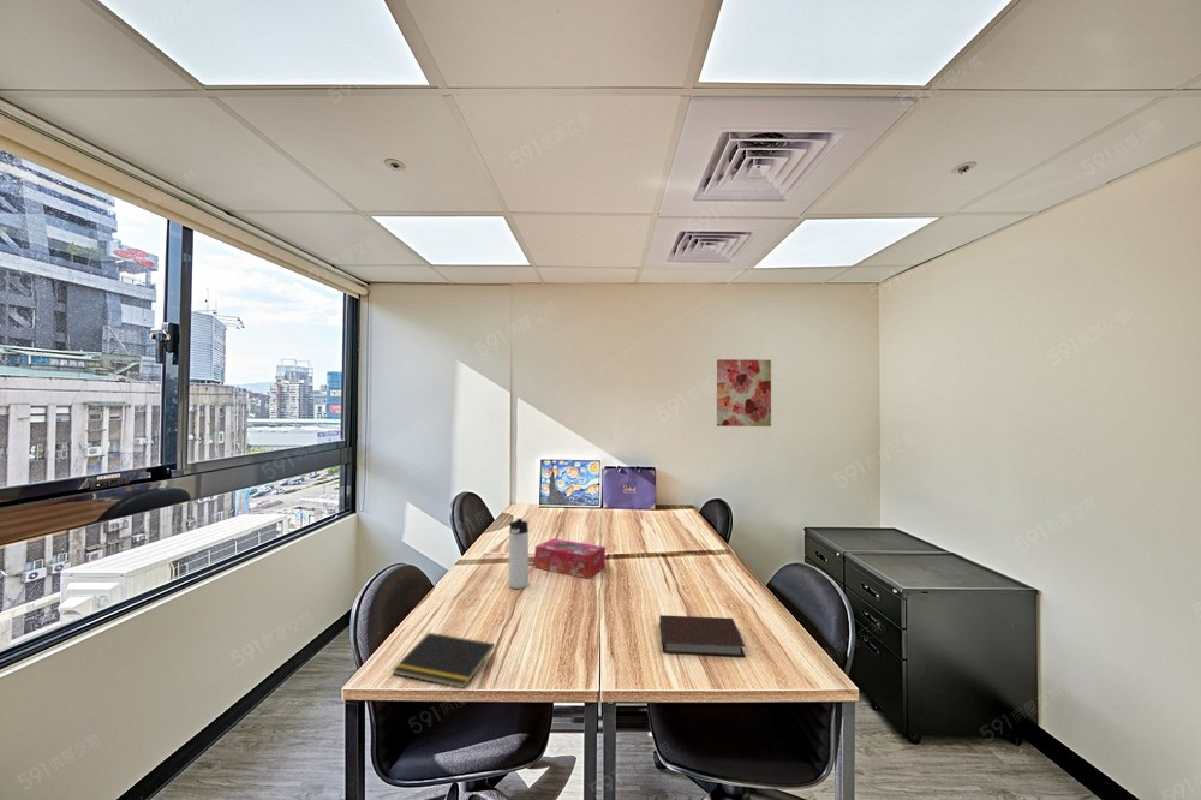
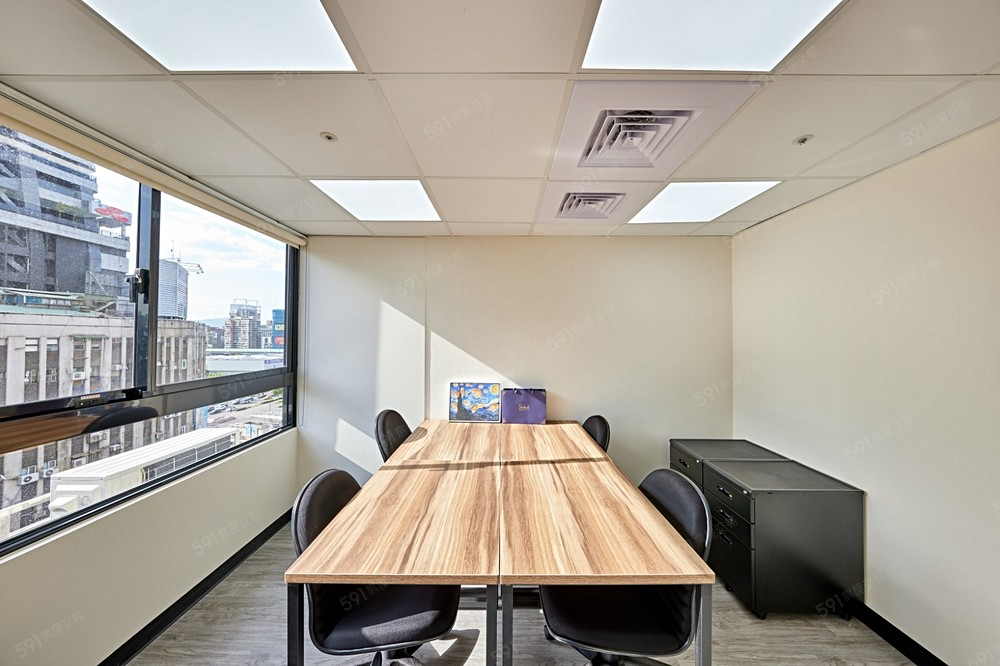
- notebook (699, 633)
- wall art (743, 393)
- notepad (444, 658)
- tissue box (569, 557)
- thermos bottle (516, 554)
